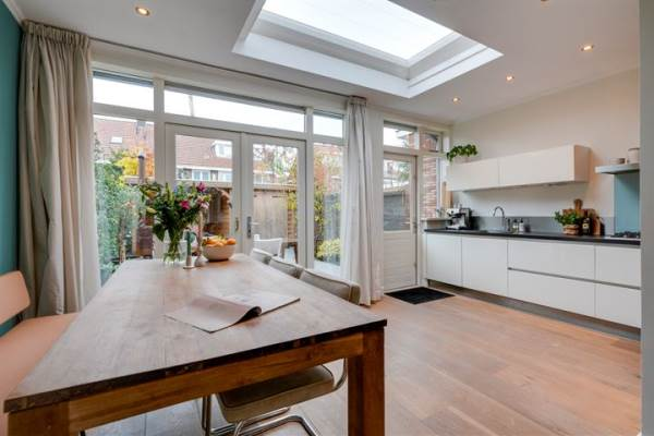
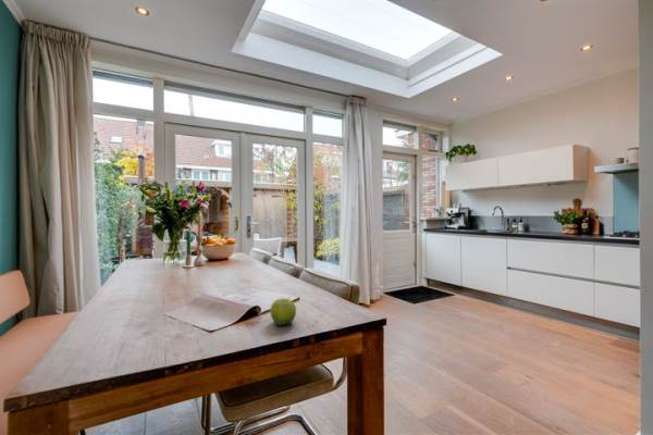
+ fruit (283, 310)
